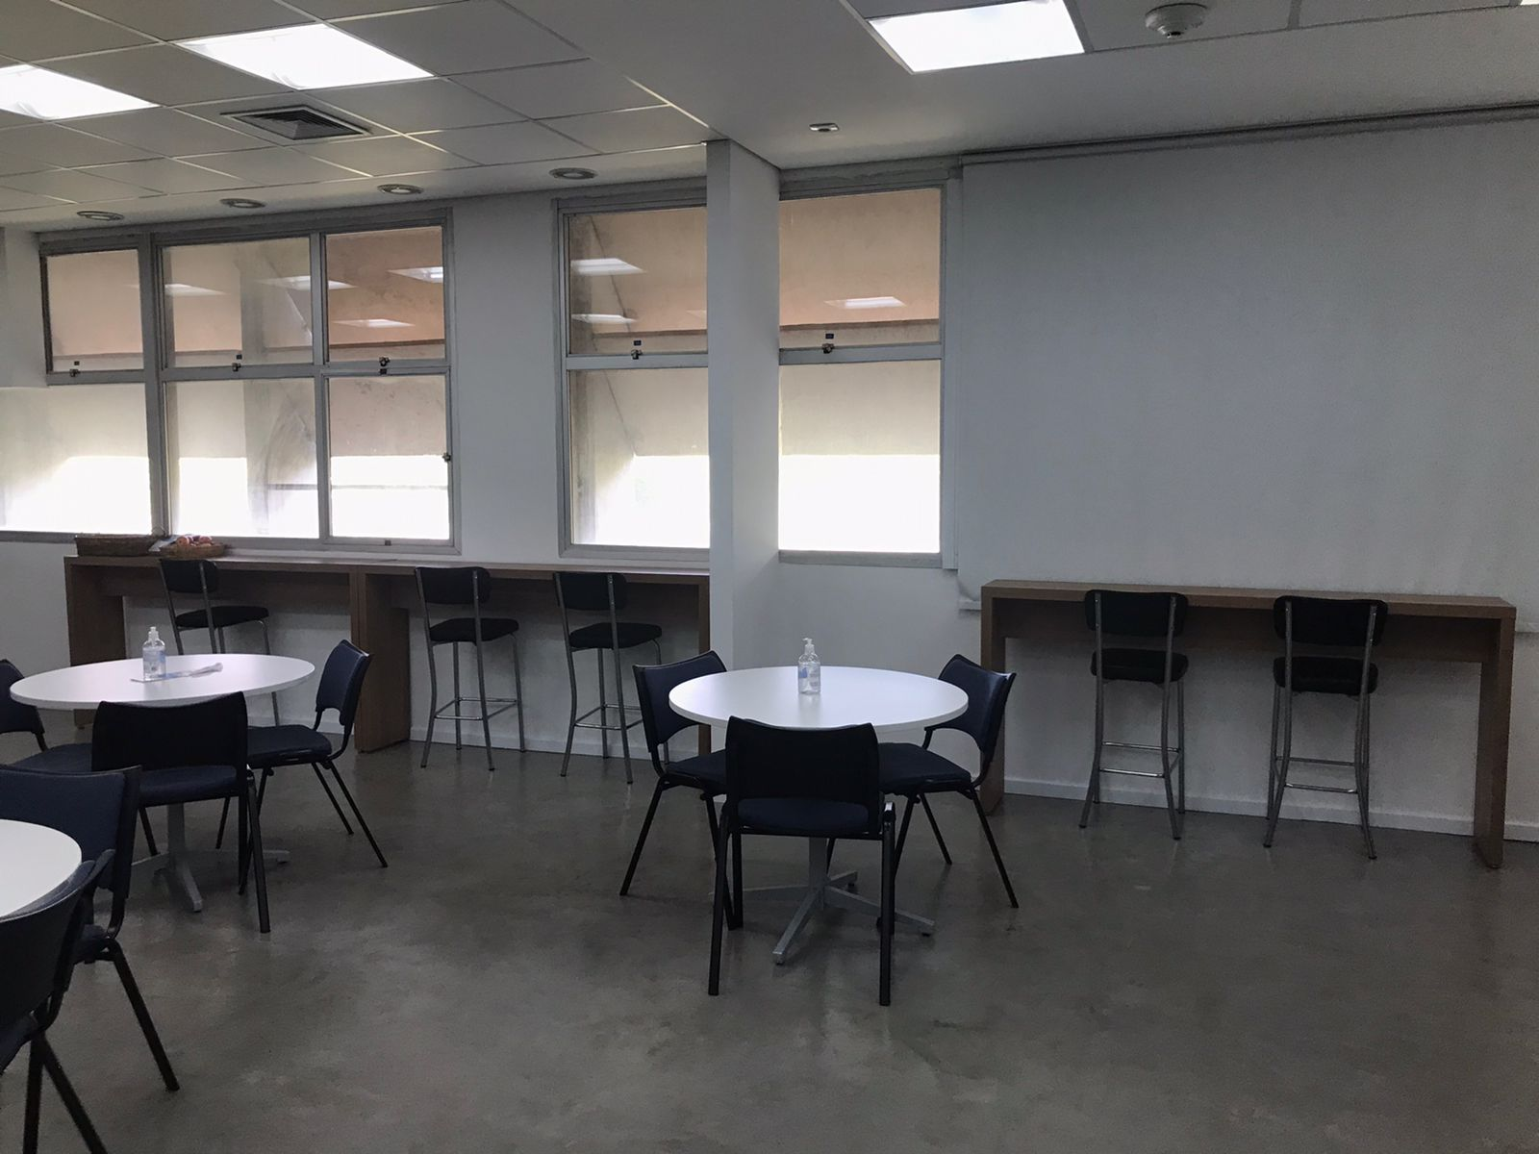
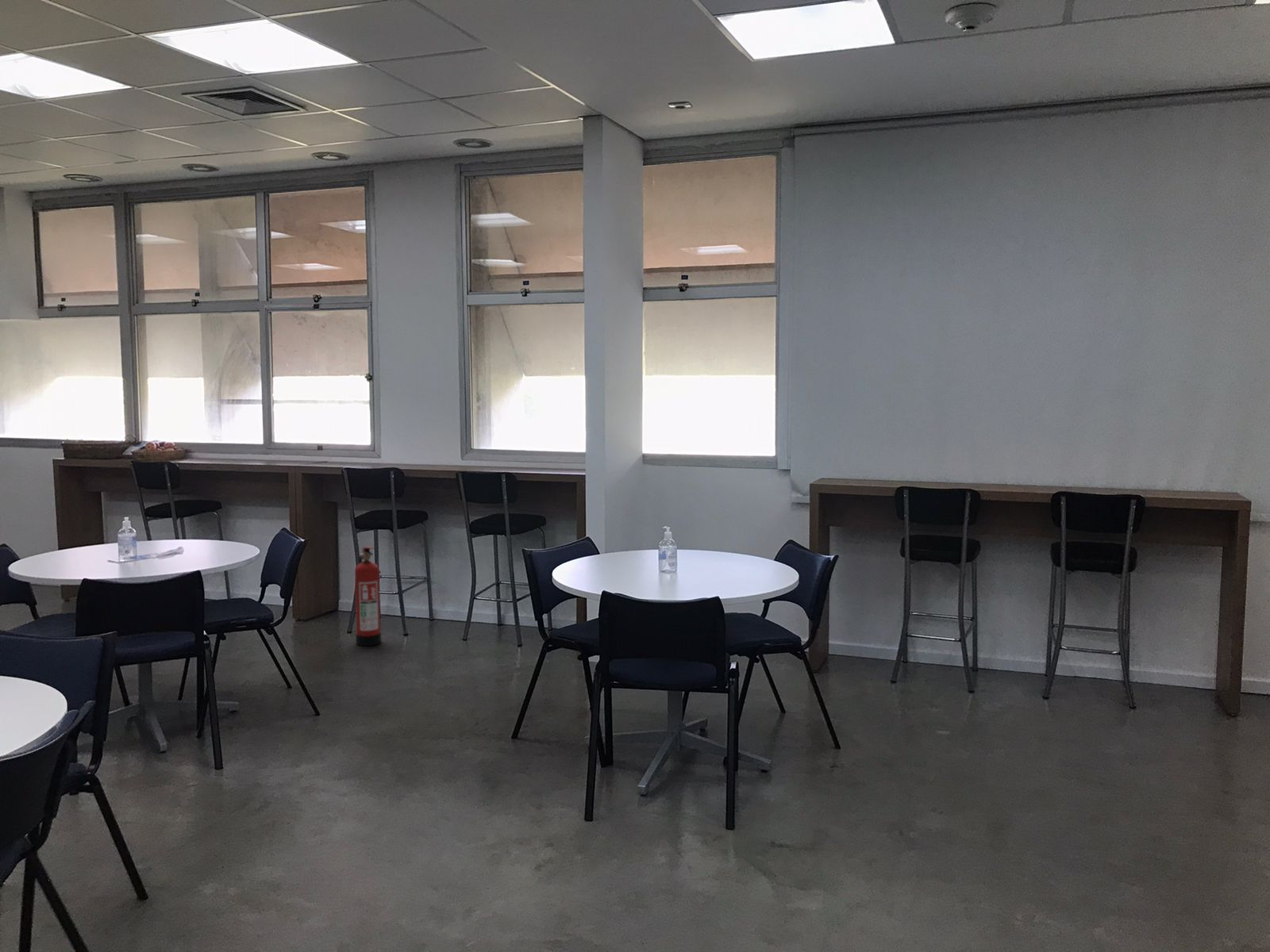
+ fire extinguisher (368, 594)
